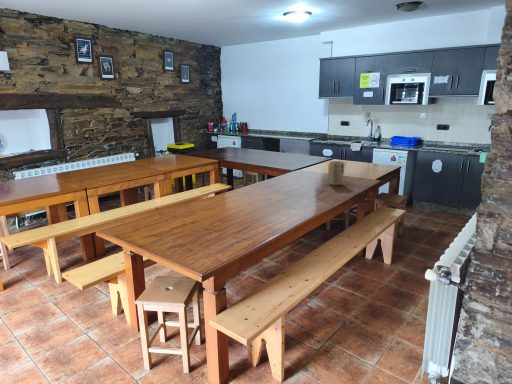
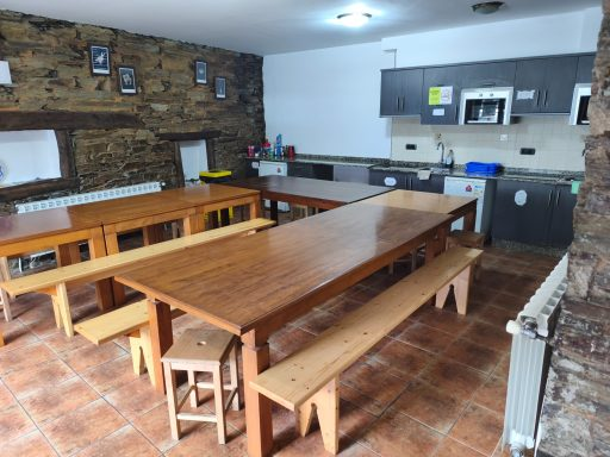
- plant pot (336, 173)
